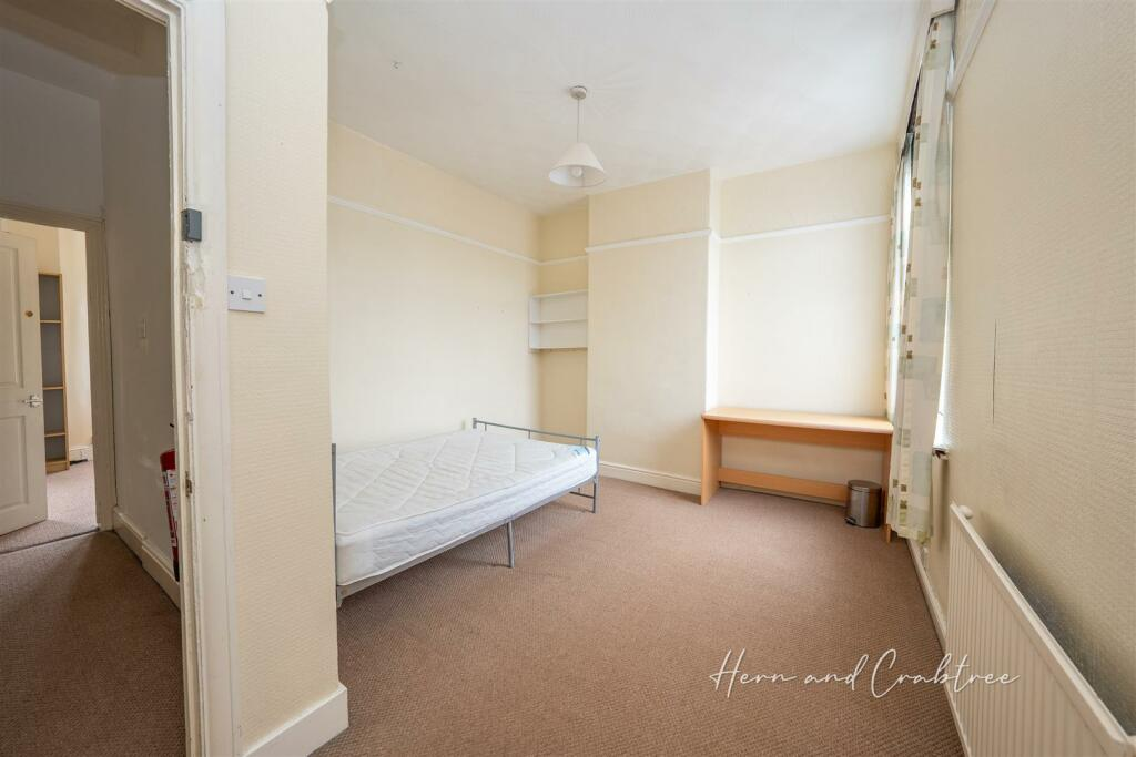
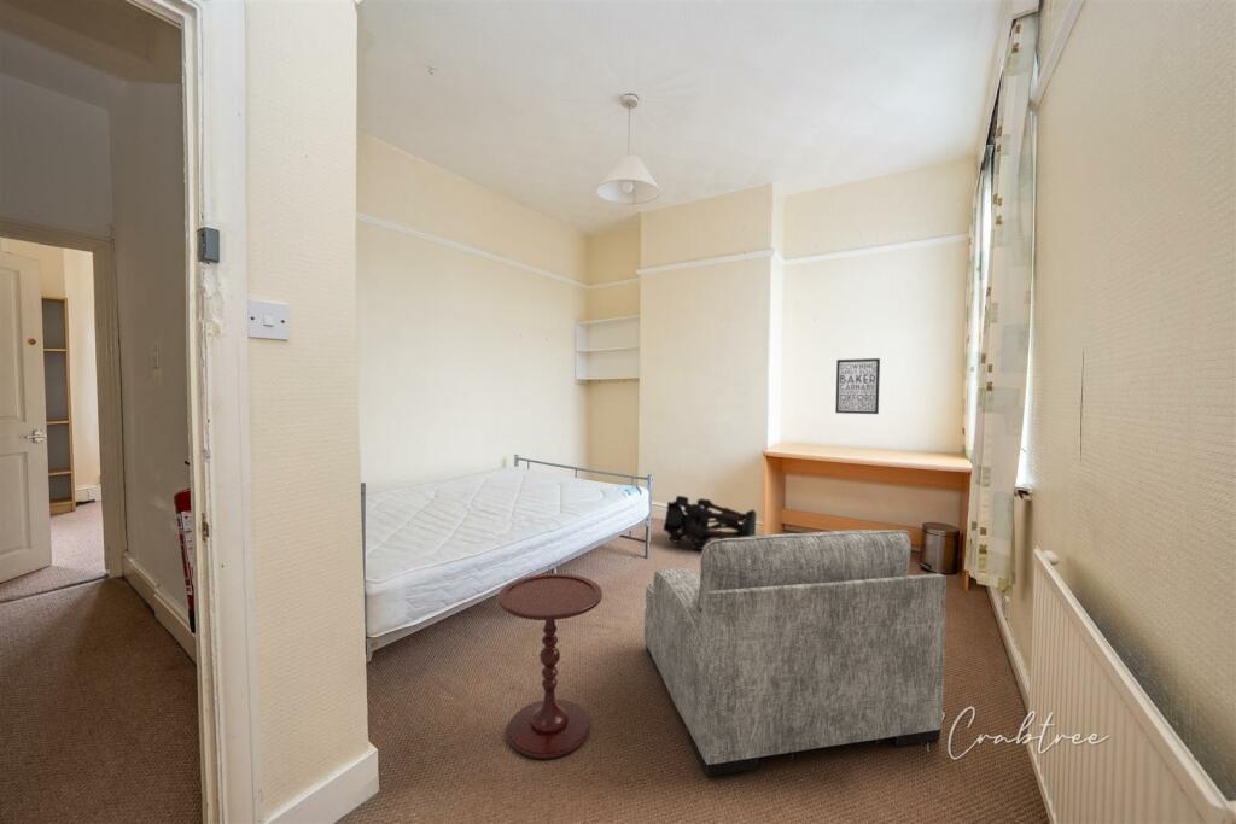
+ wall art (857, 386)
+ side table (549, 660)
+ armchair (771, 602)
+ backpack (713, 520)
